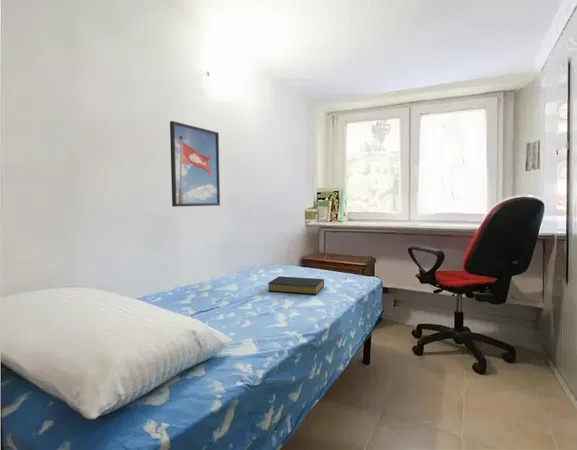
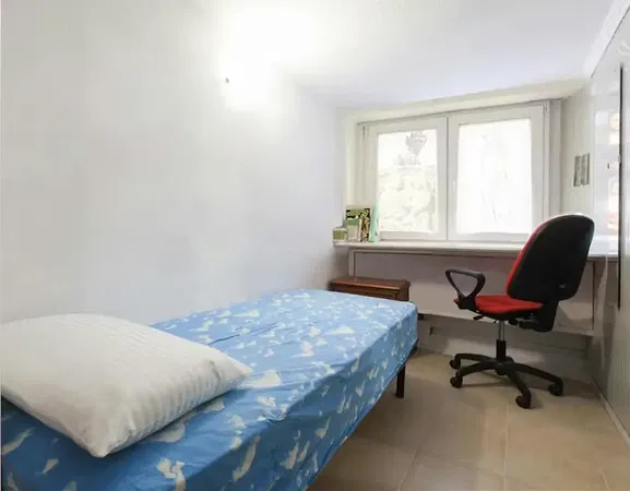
- hardback book (296, 284)
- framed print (197, 166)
